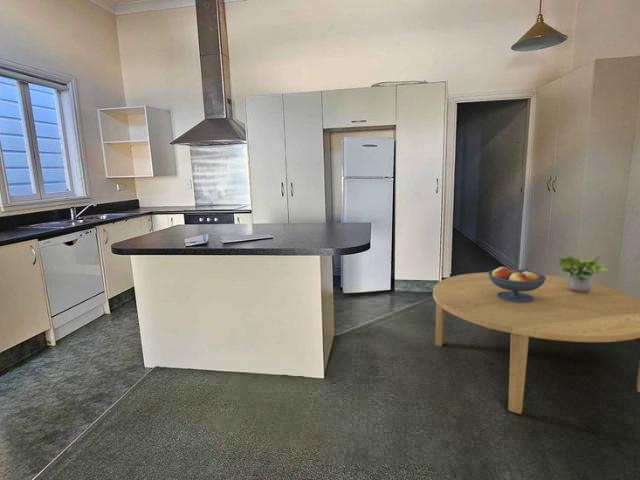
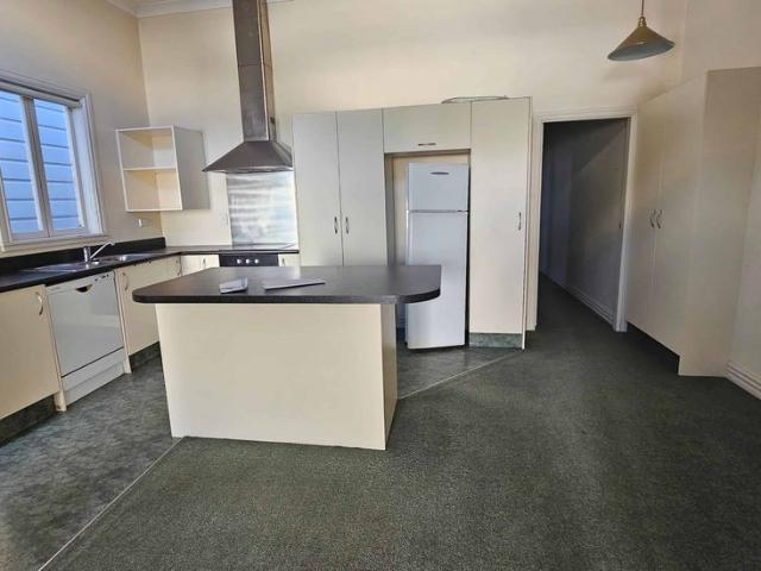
- dining table (529, 330)
- potted plant (578, 272)
- fruit bowl (515, 281)
